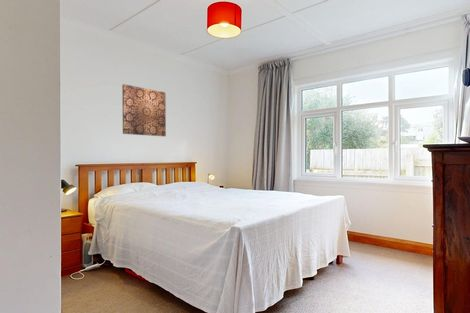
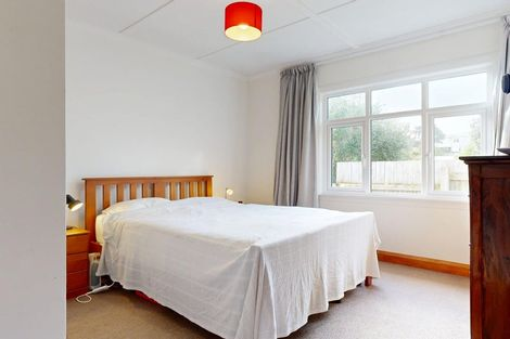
- wall art (145, 111)
